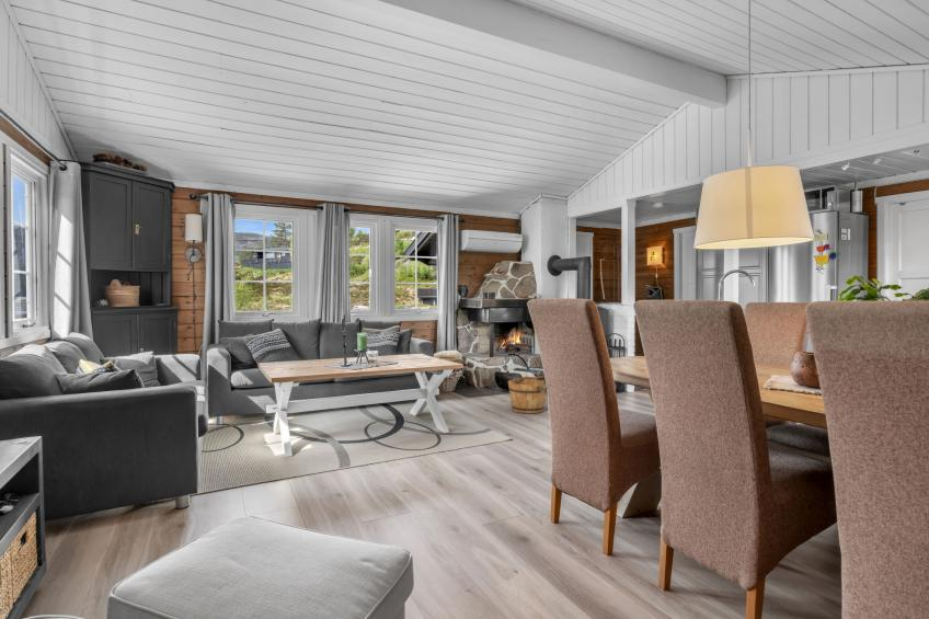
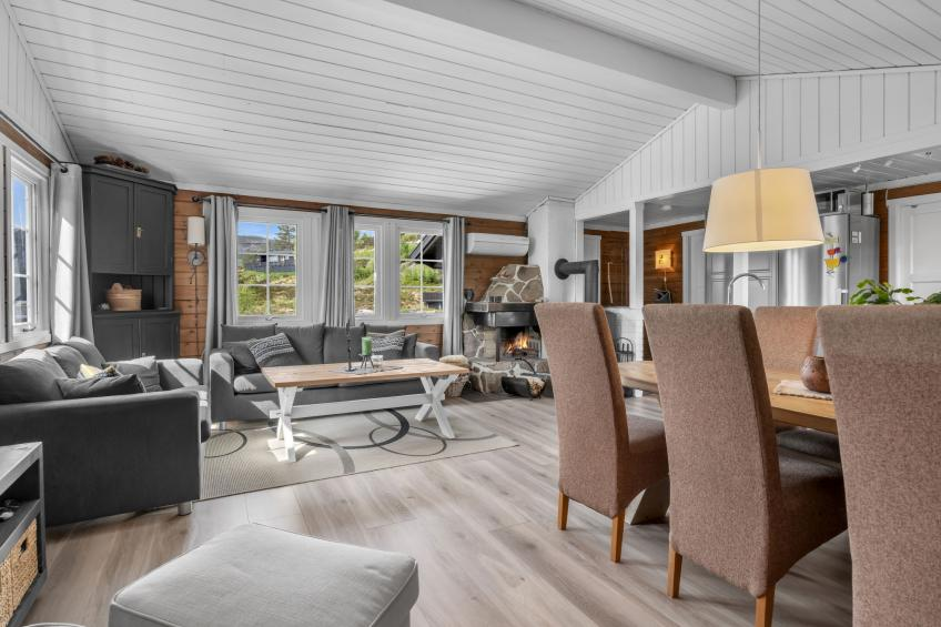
- bucket (528, 393)
